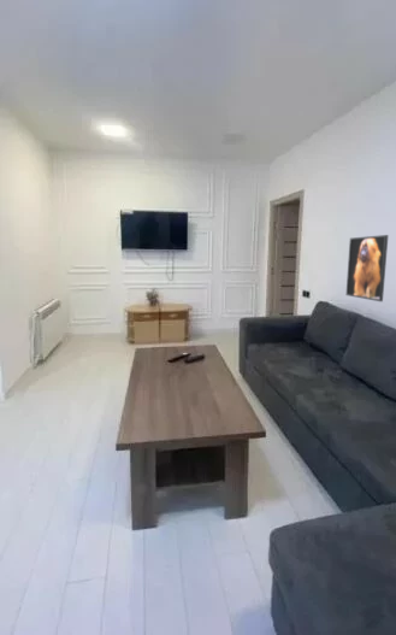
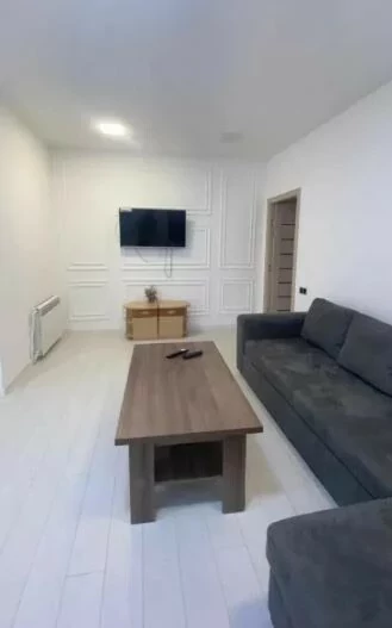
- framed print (365, 267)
